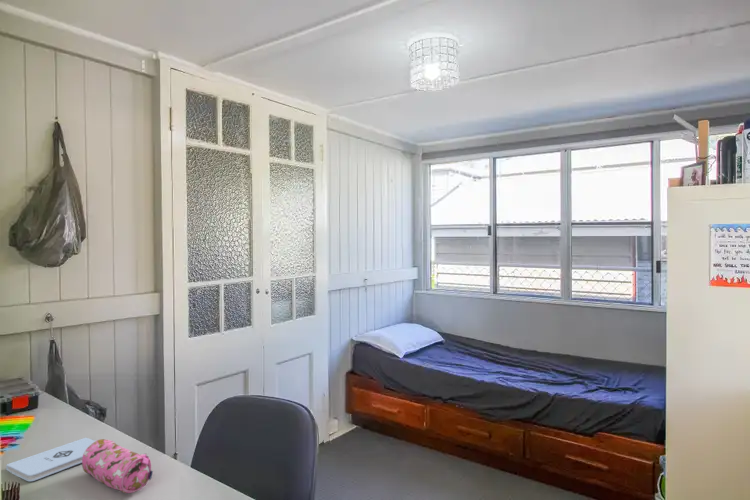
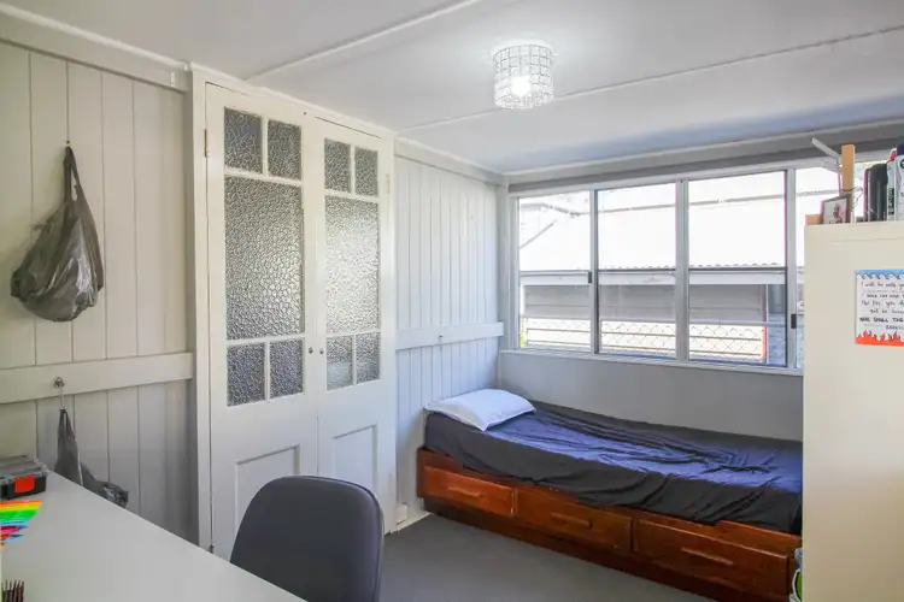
- pencil case (116, 464)
- notepad (60, 457)
